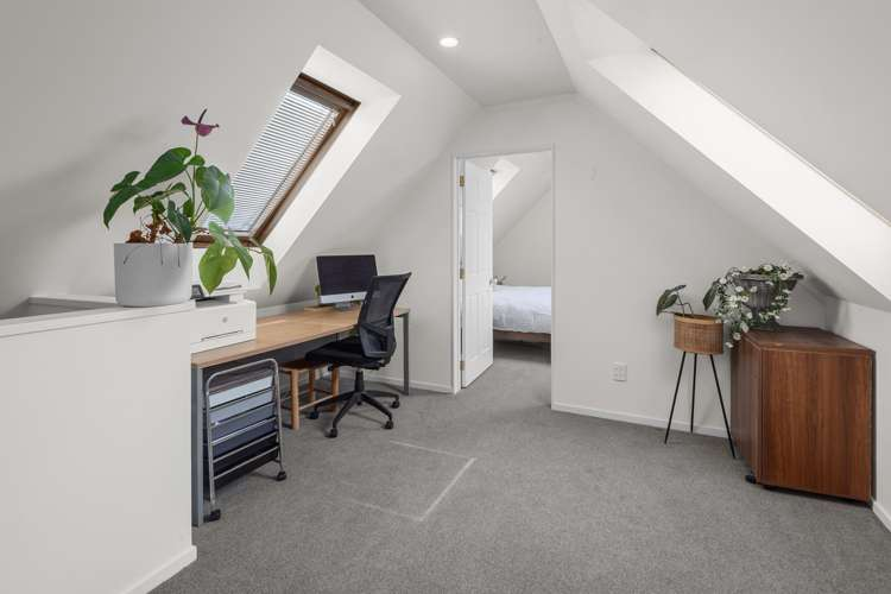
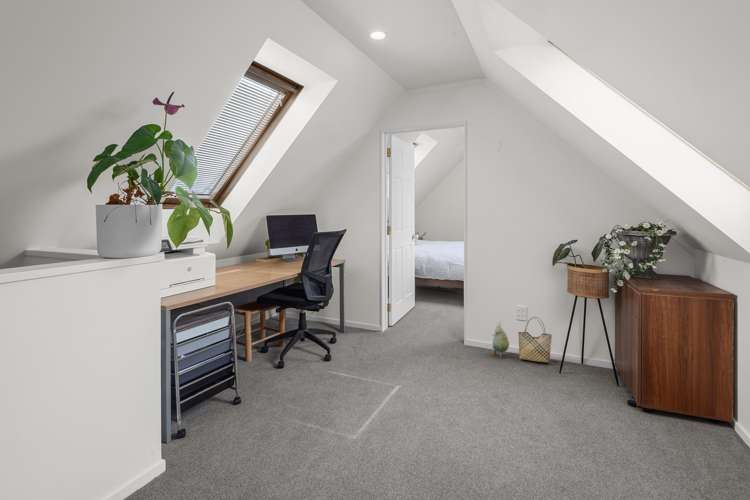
+ woven basket (534, 339)
+ plush toy (500, 338)
